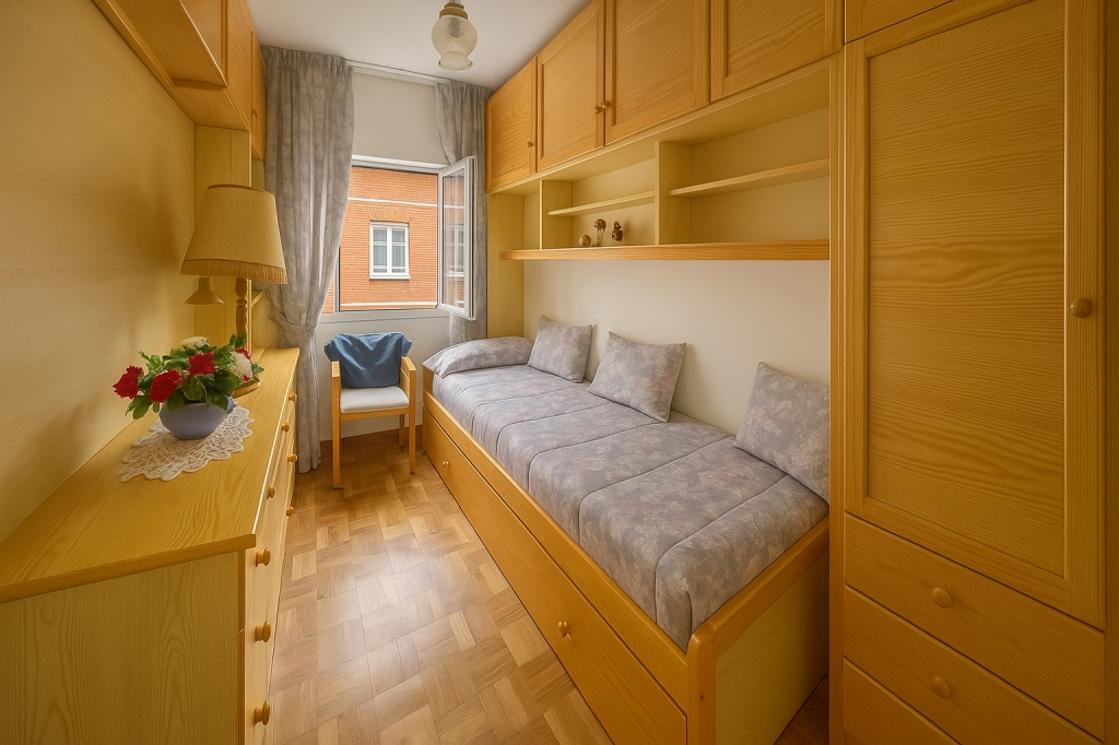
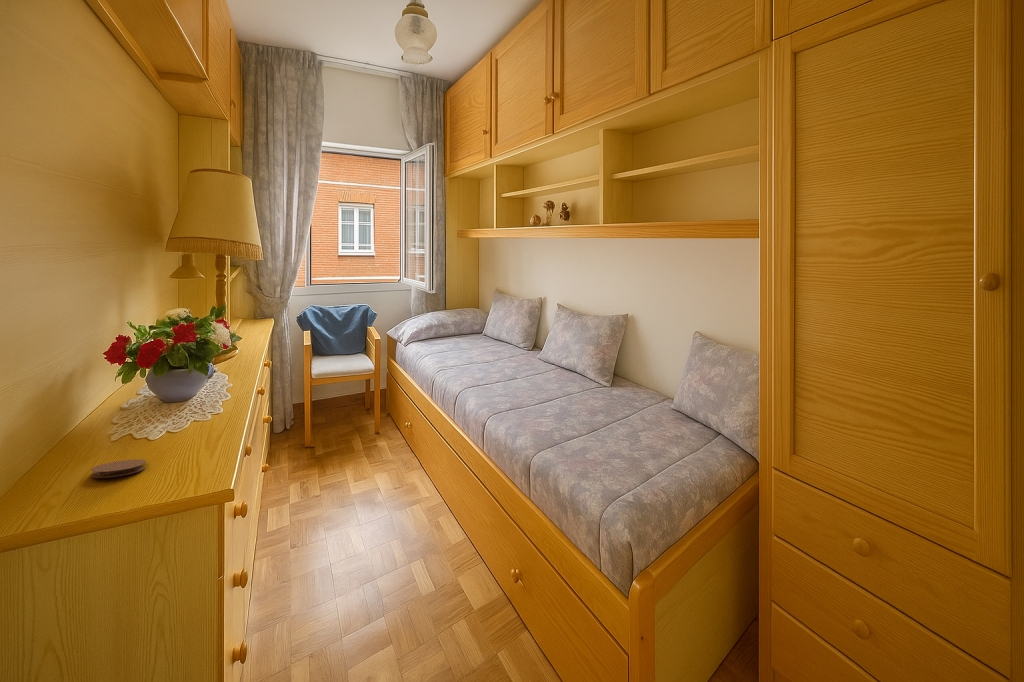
+ coaster (119, 468)
